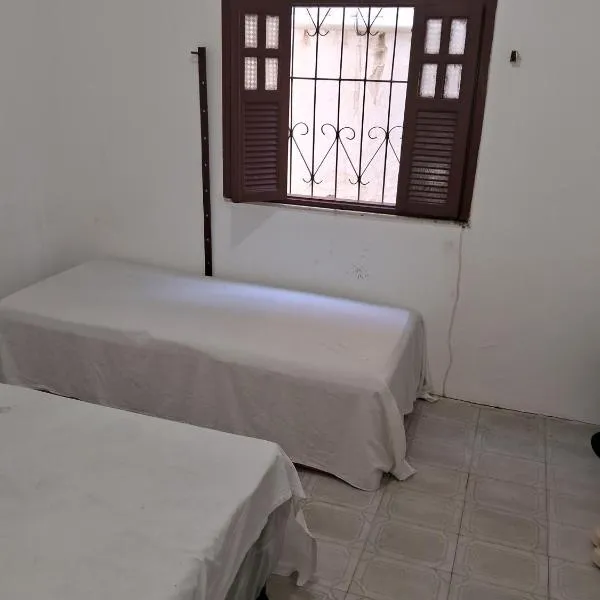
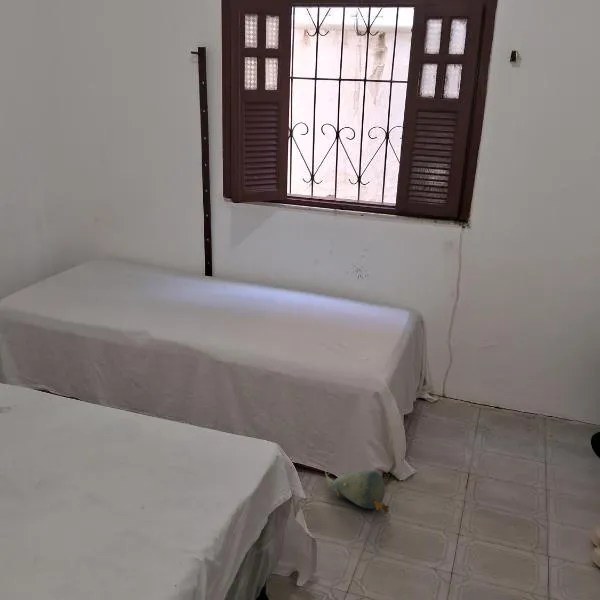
+ plush toy (354, 486)
